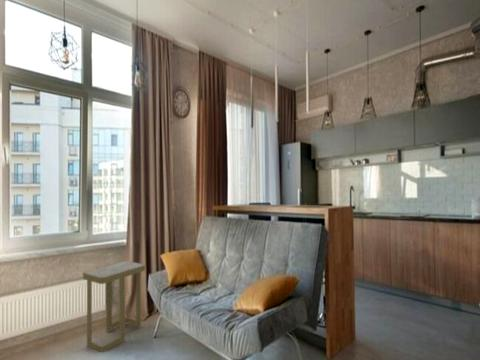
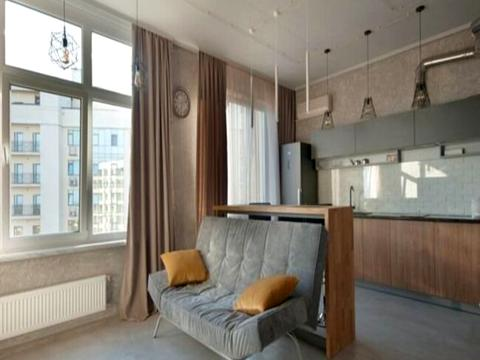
- side table (111, 302)
